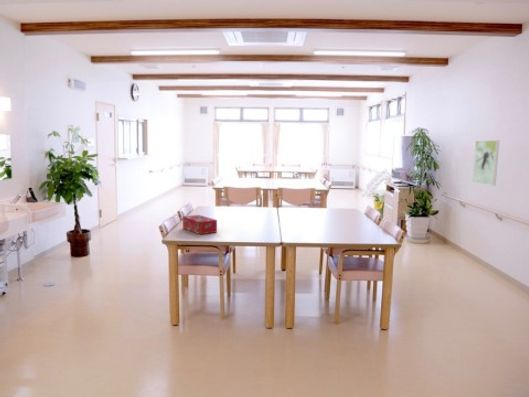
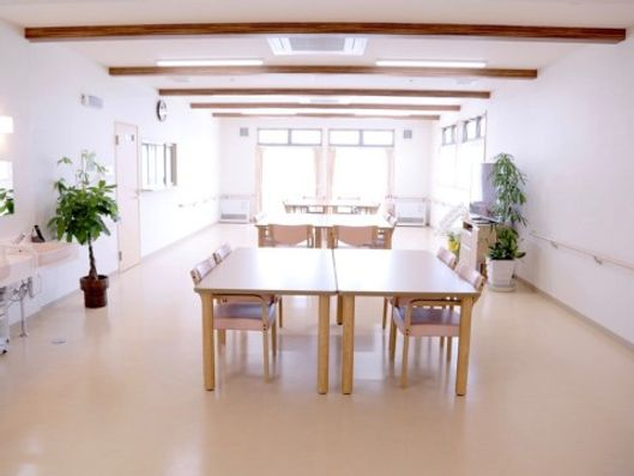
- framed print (485, 162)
- tissue box (199, 224)
